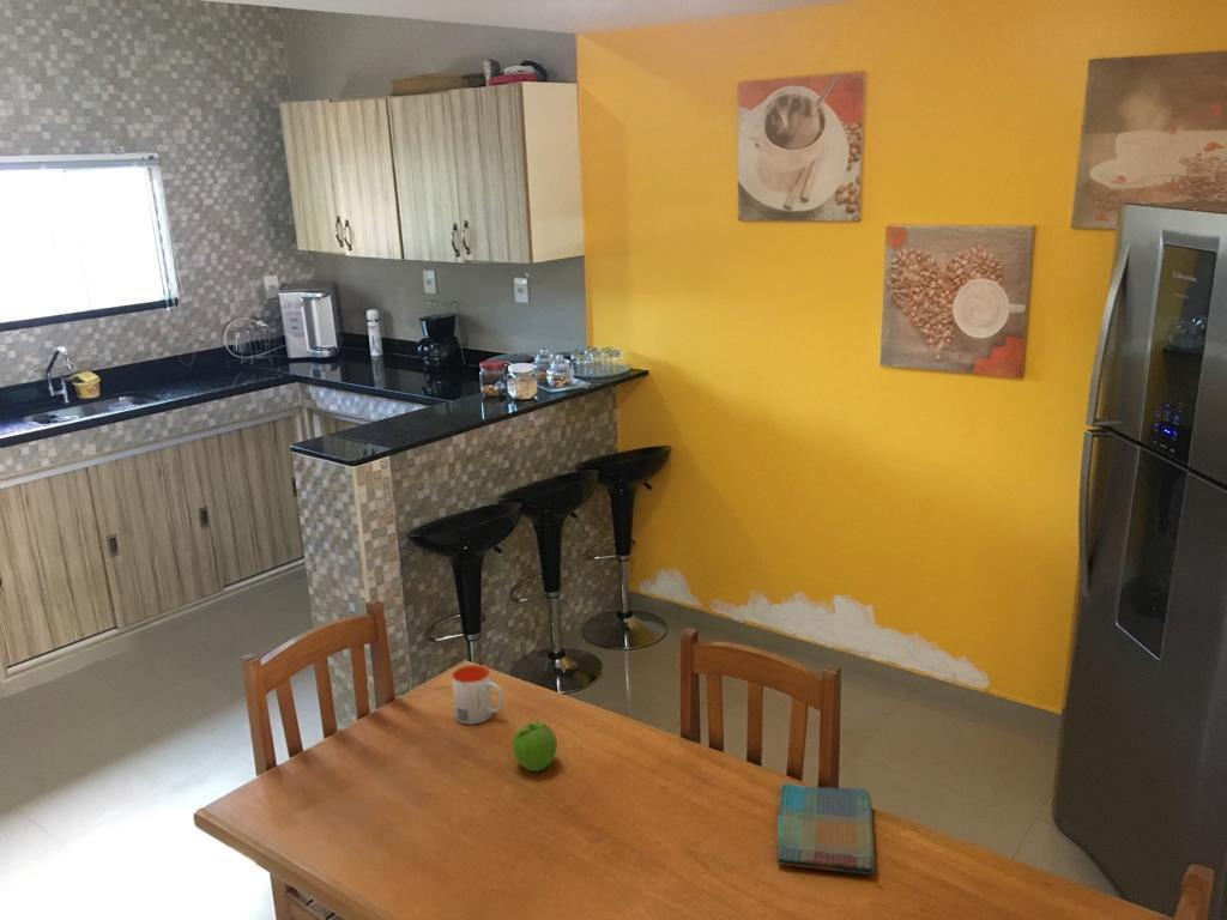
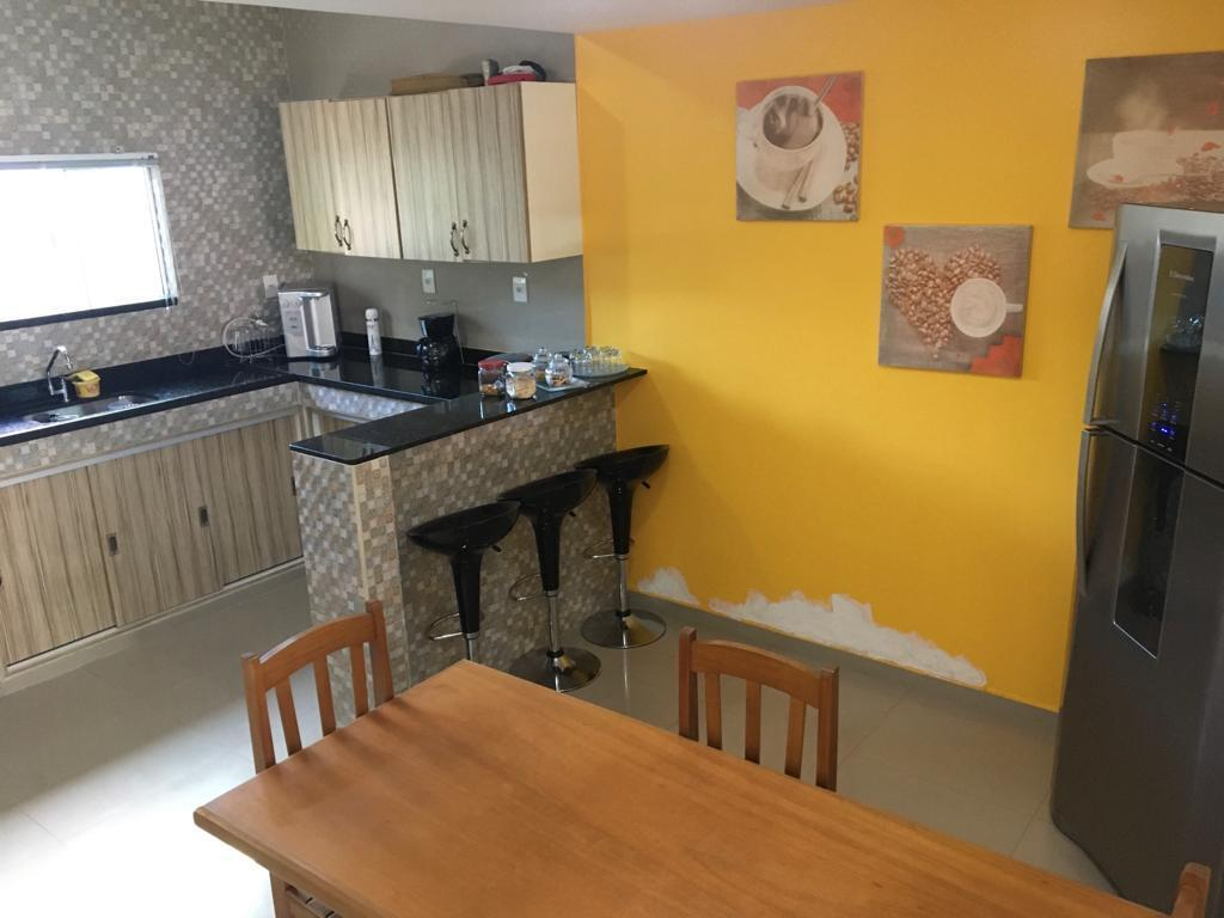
- dish towel (824, 824)
- mug (479, 695)
- fruit (534, 744)
